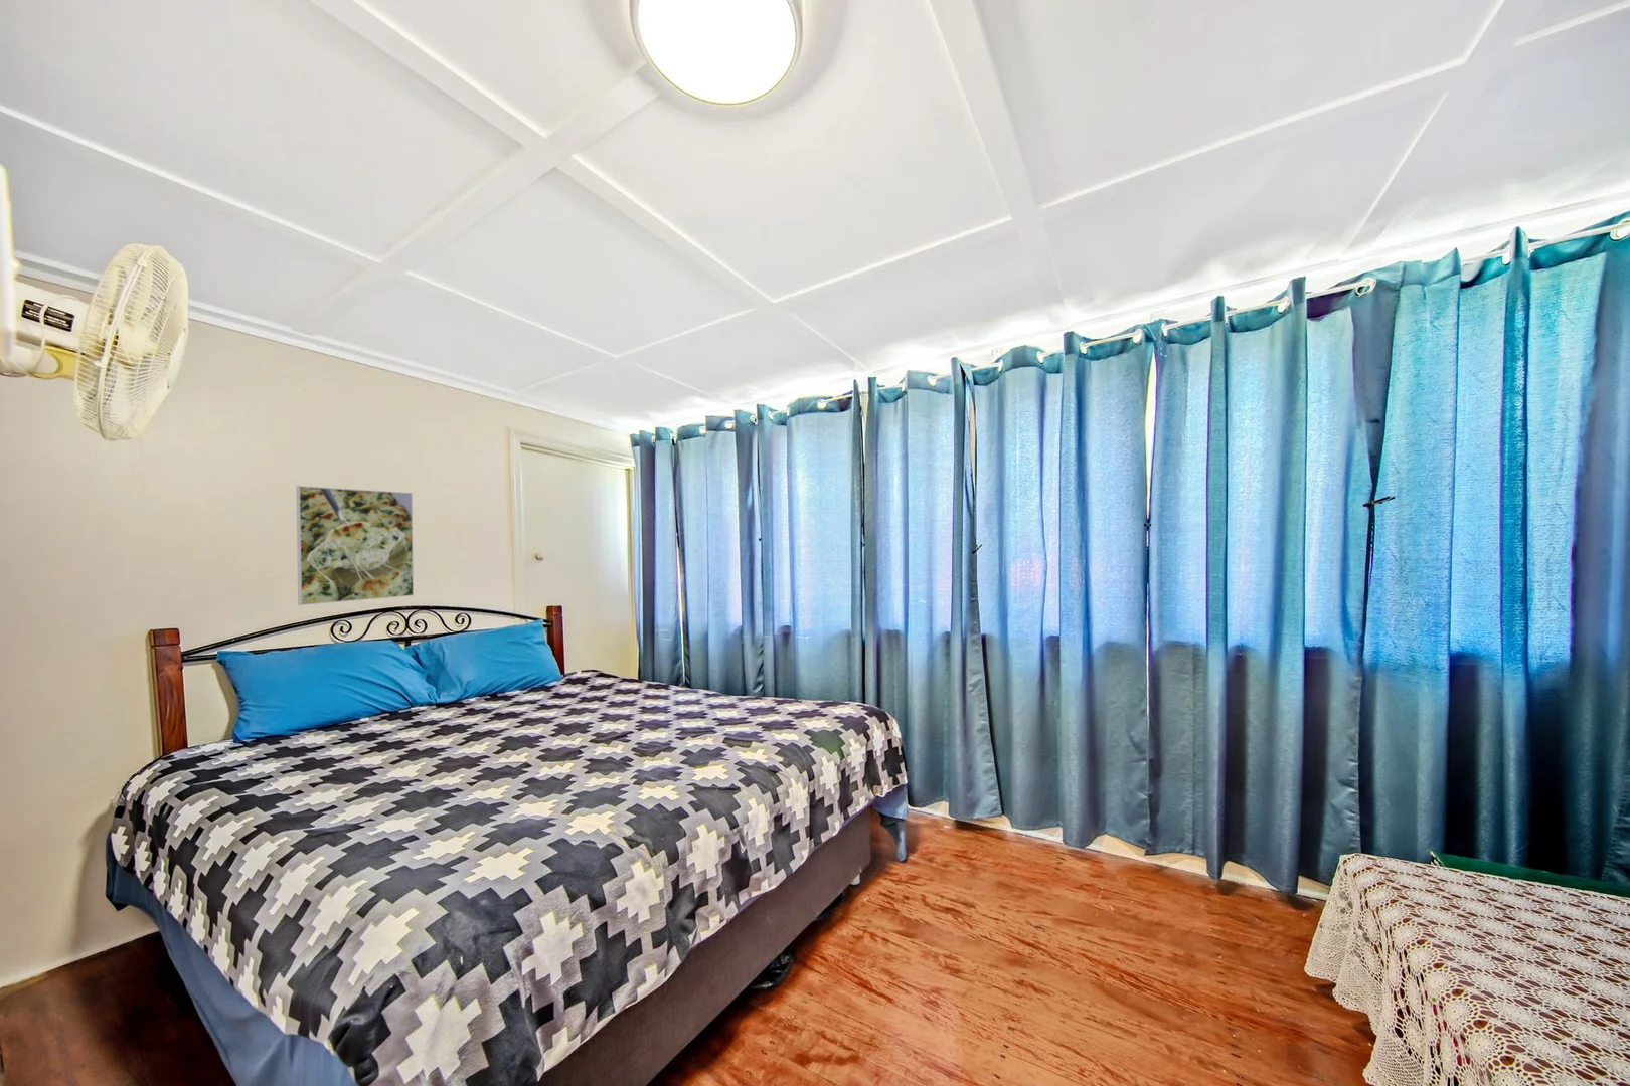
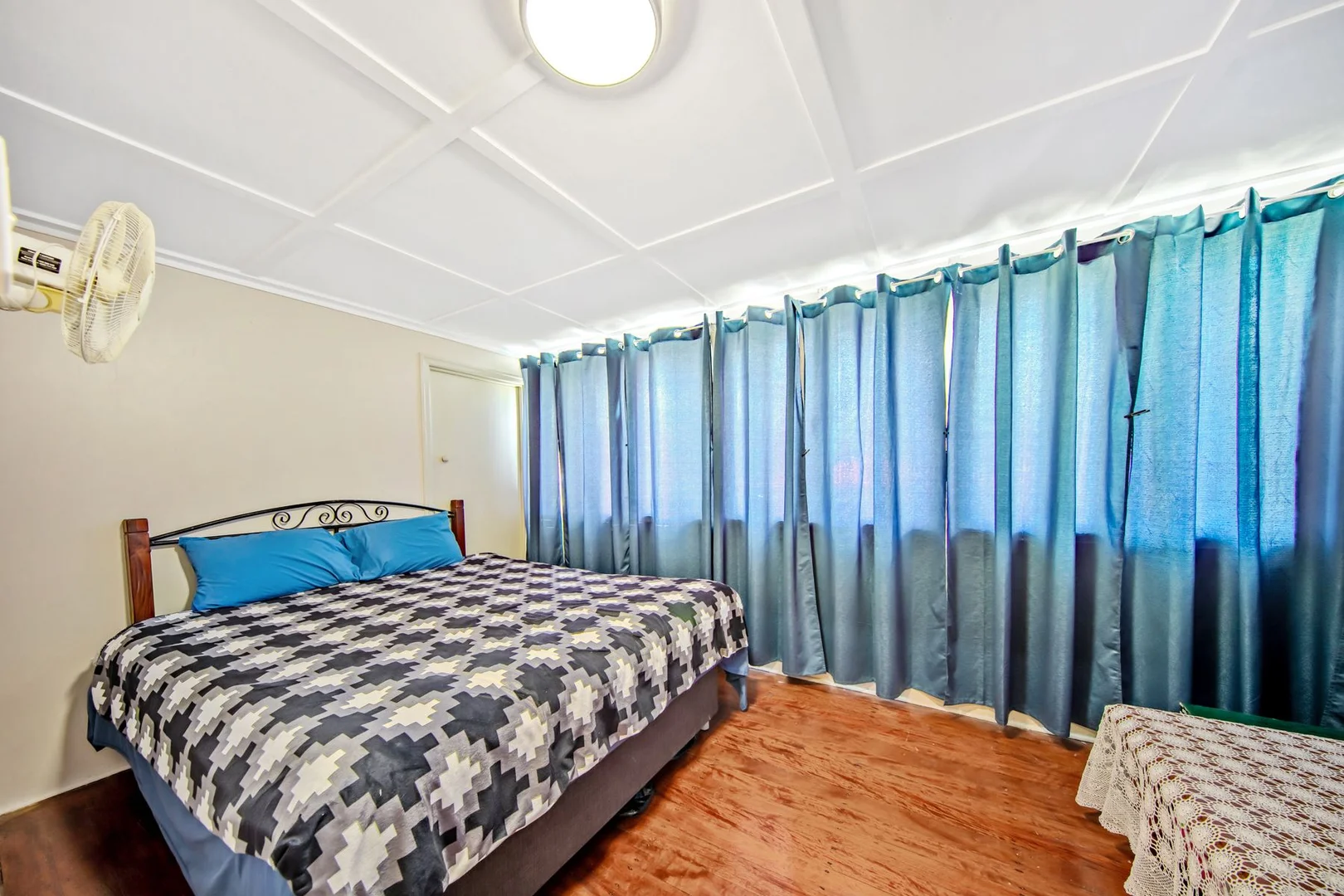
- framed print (358, 544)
